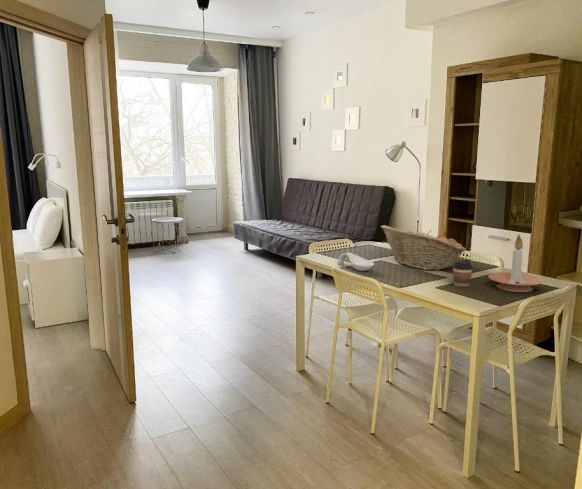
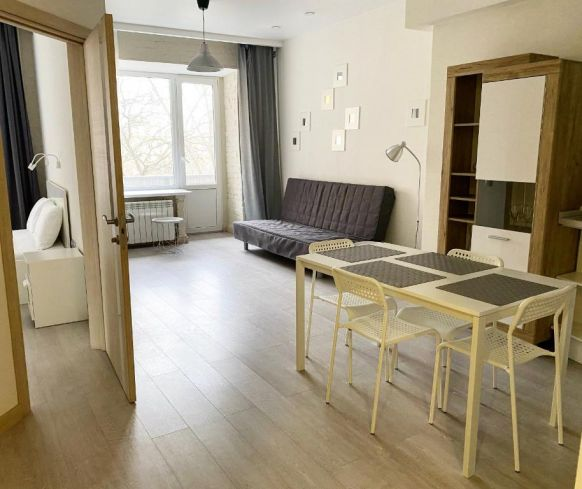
- fruit basket (421, 244)
- spoon rest (354, 261)
- candle holder (516, 260)
- coffee cup (462, 272)
